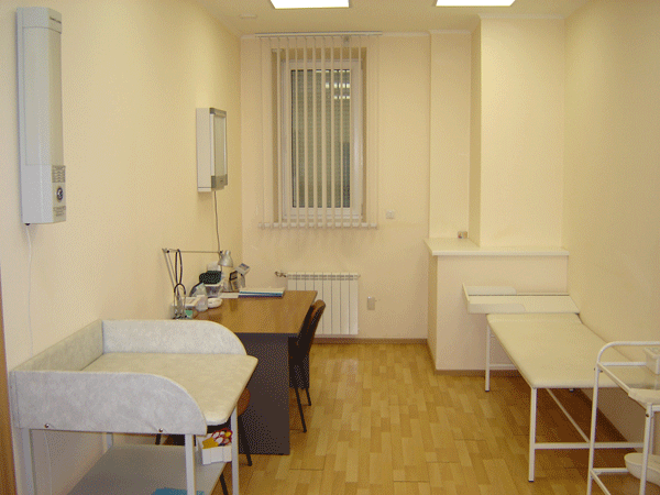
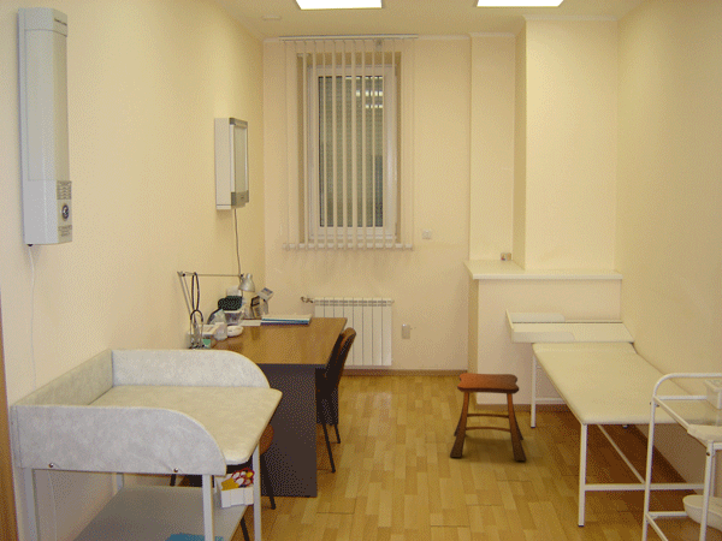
+ stool (487, 414)
